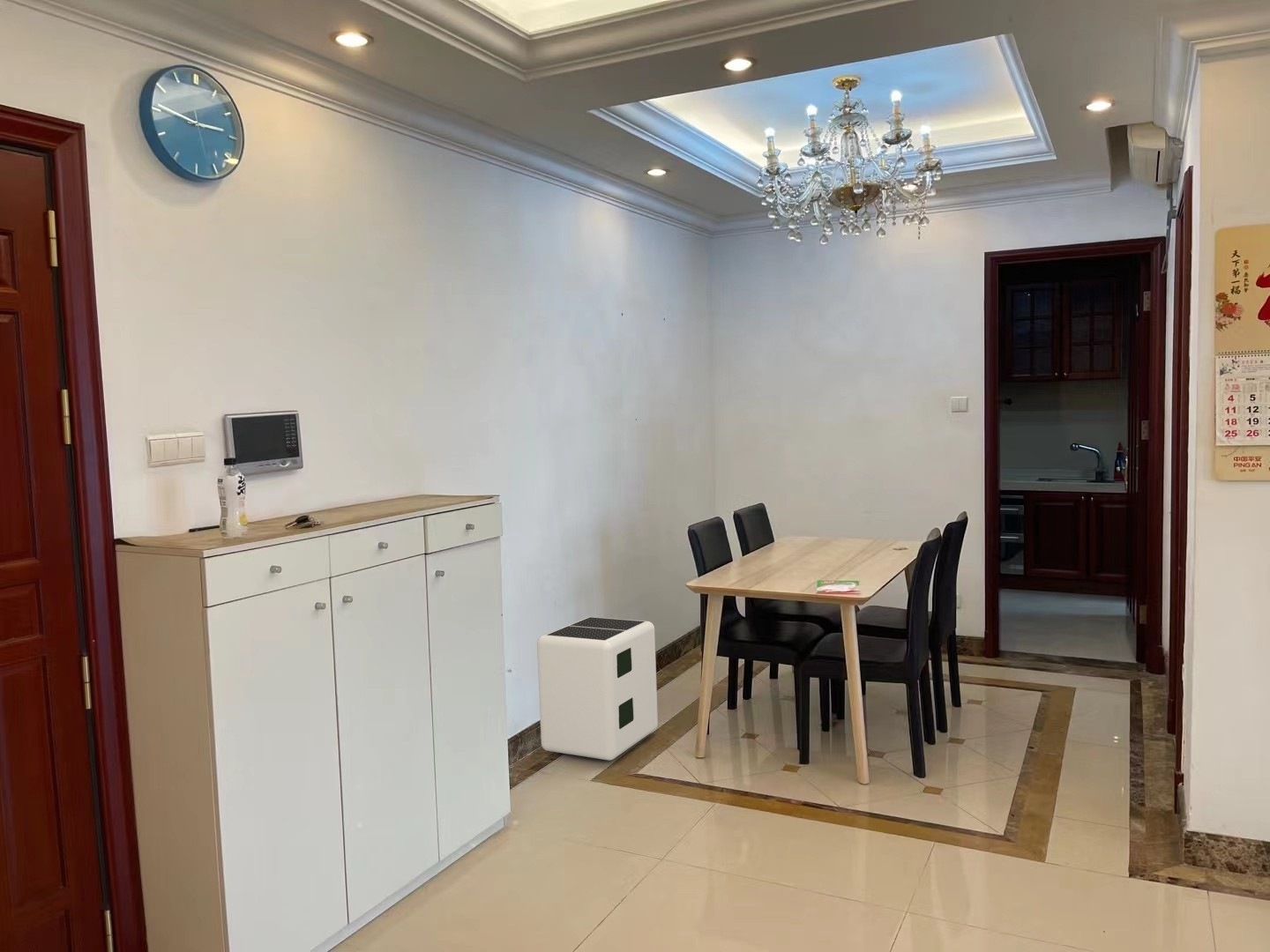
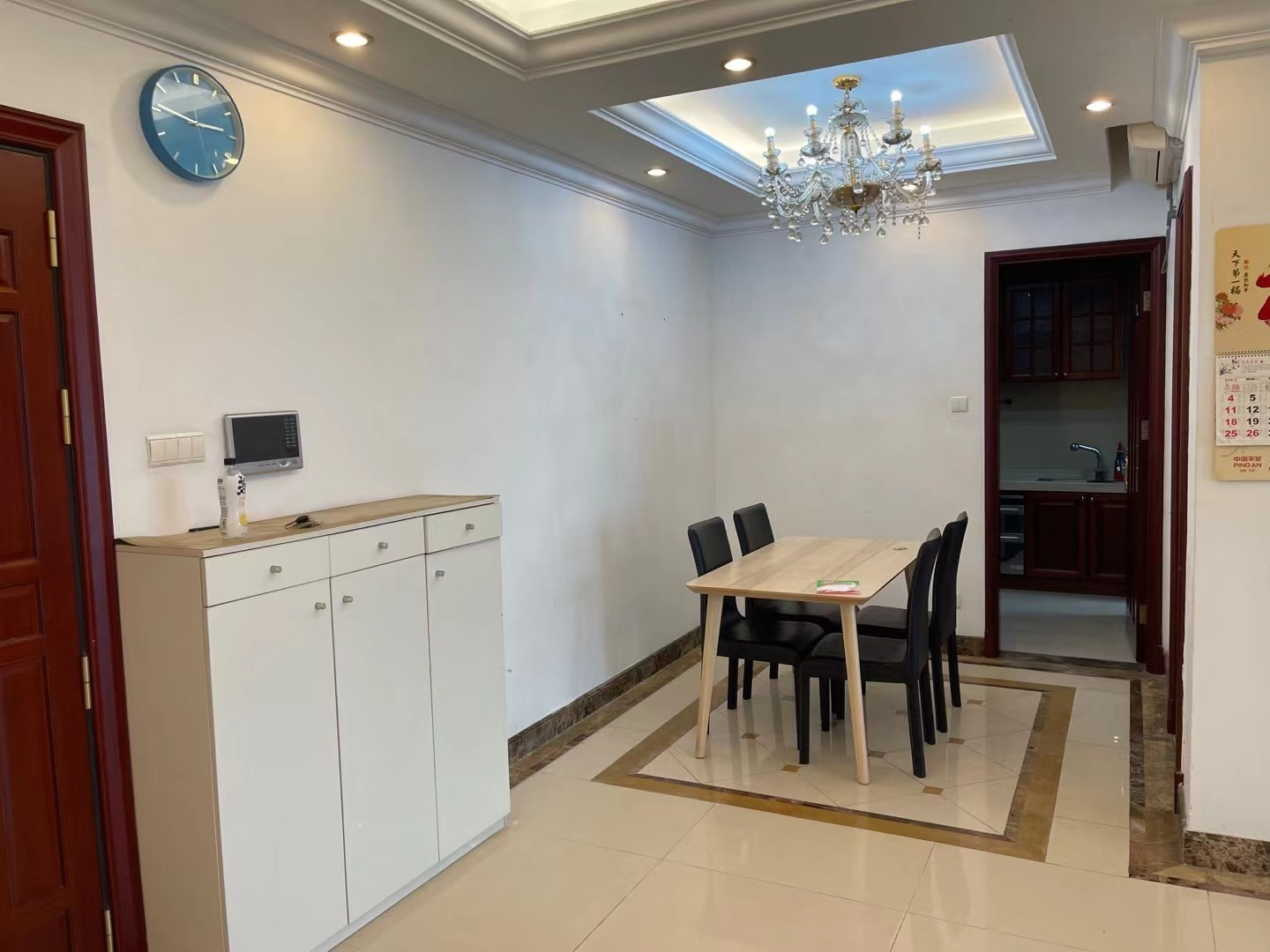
- air purifier (598, 686)
